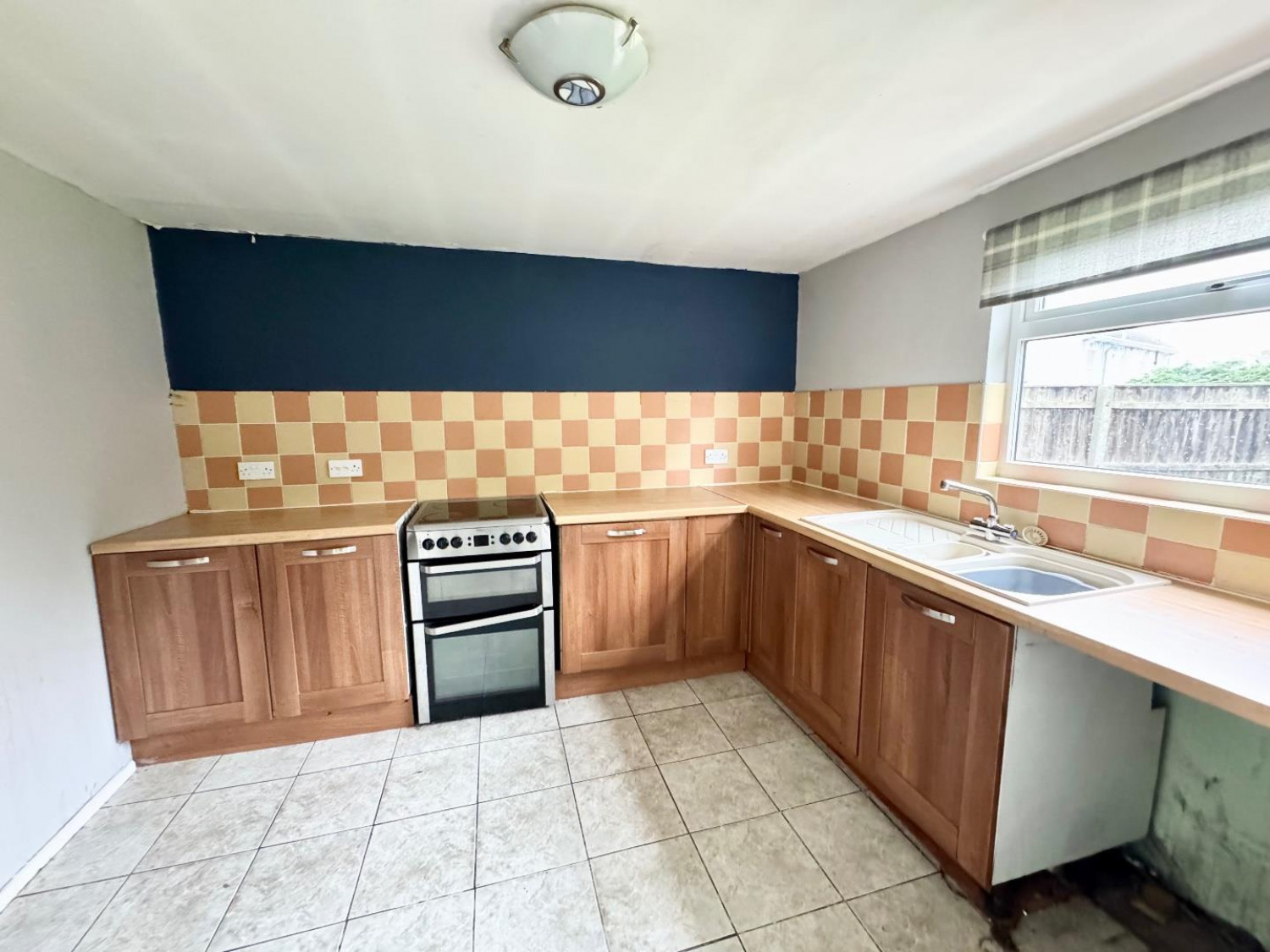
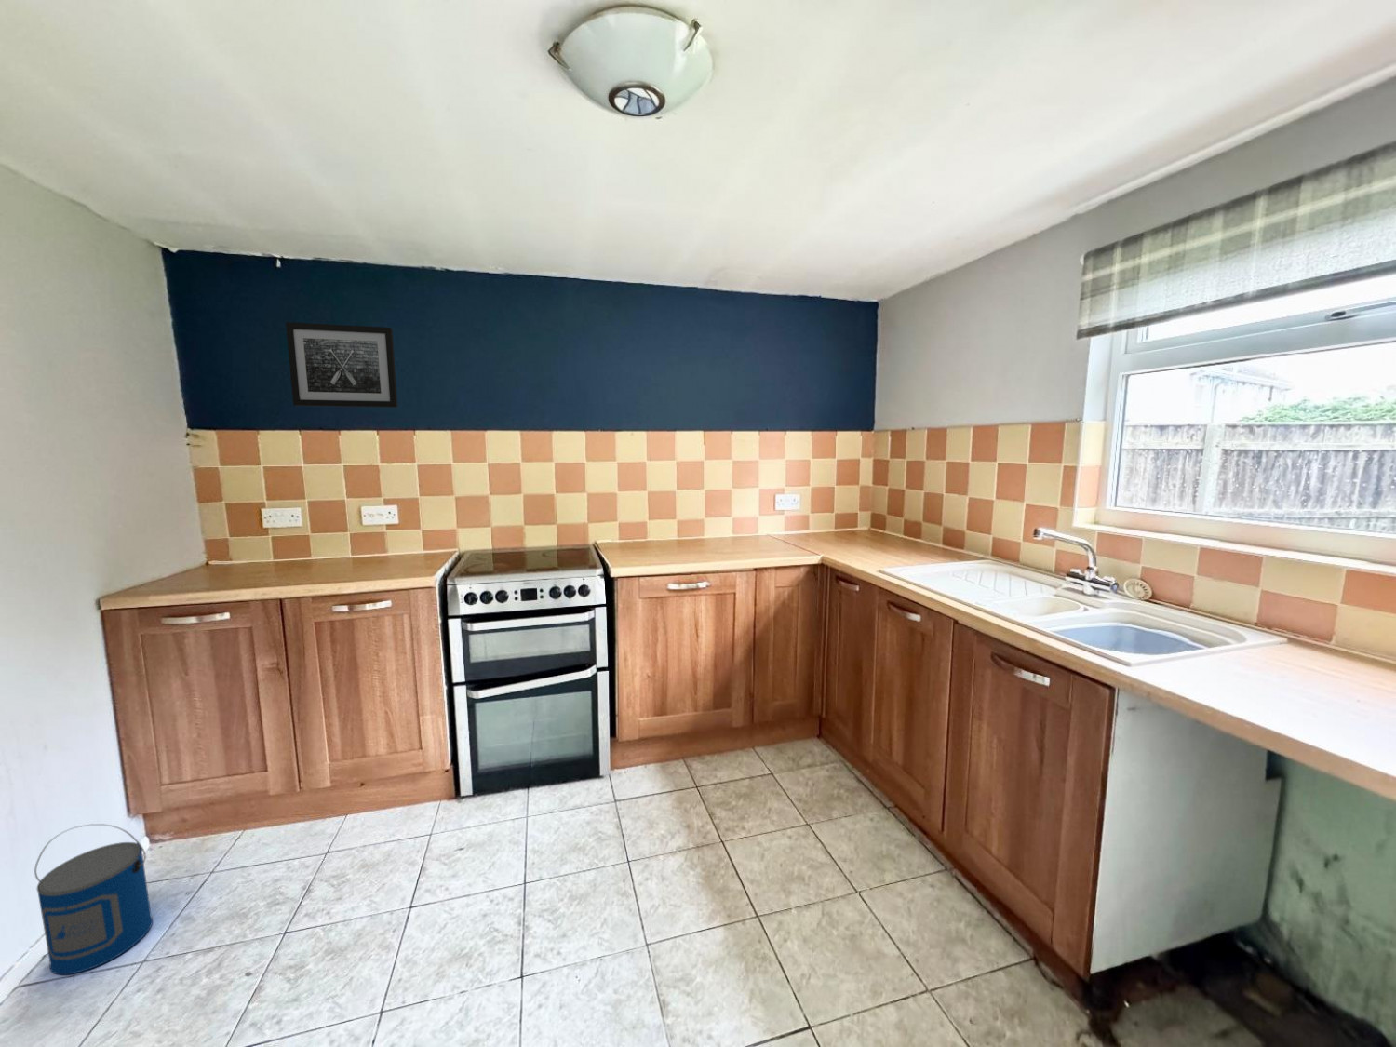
+ wall art (343, 366)
+ bucket (95, 884)
